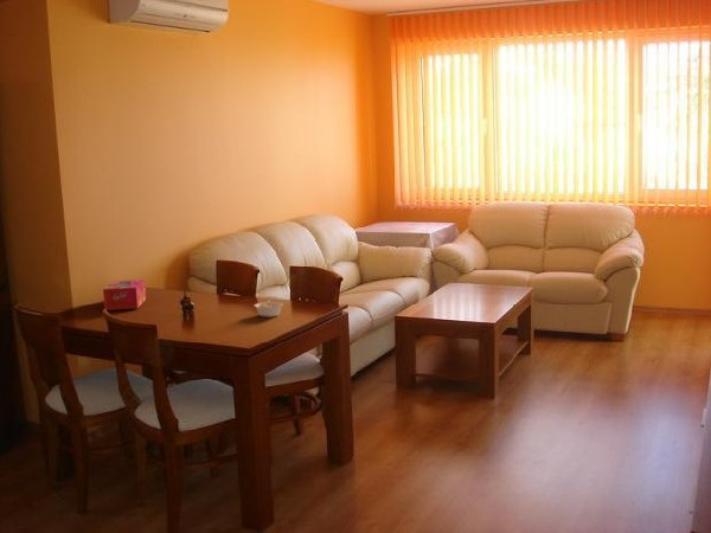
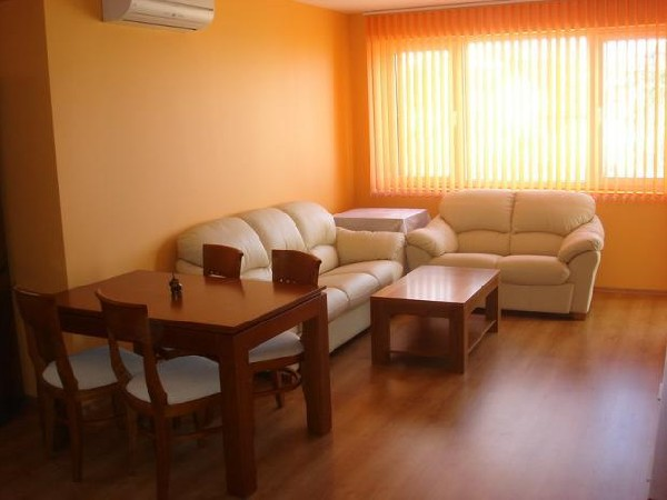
- legume (268, 308)
- tissue box (124, 294)
